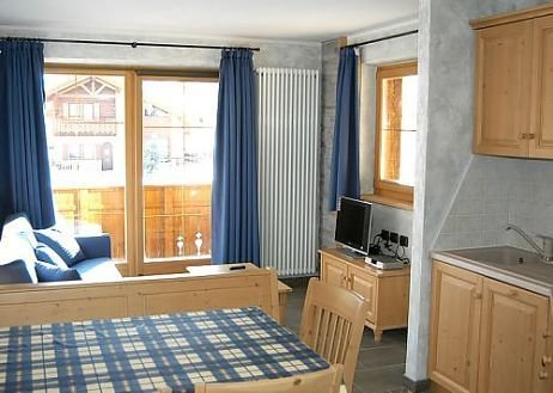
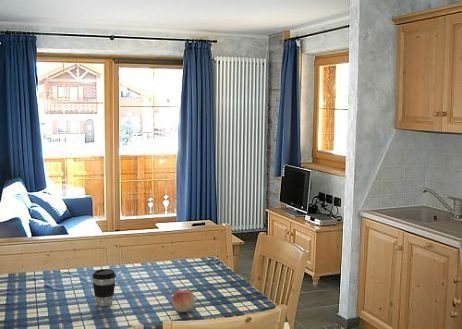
+ coffee cup (104, 287)
+ fruit (183, 300)
